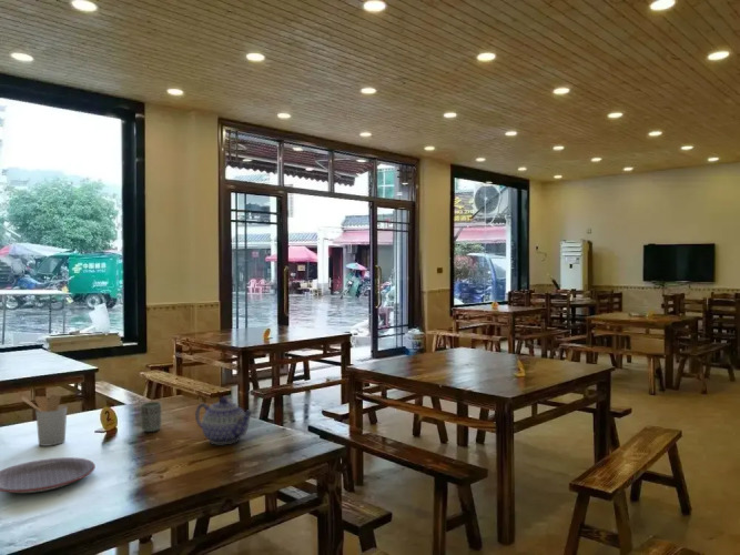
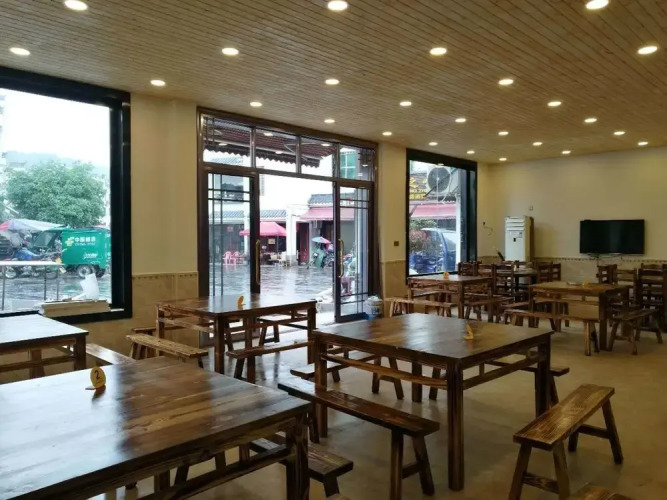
- plate (42, 476)
- teapot (224, 418)
- cup (151, 416)
- utensil holder (43, 418)
